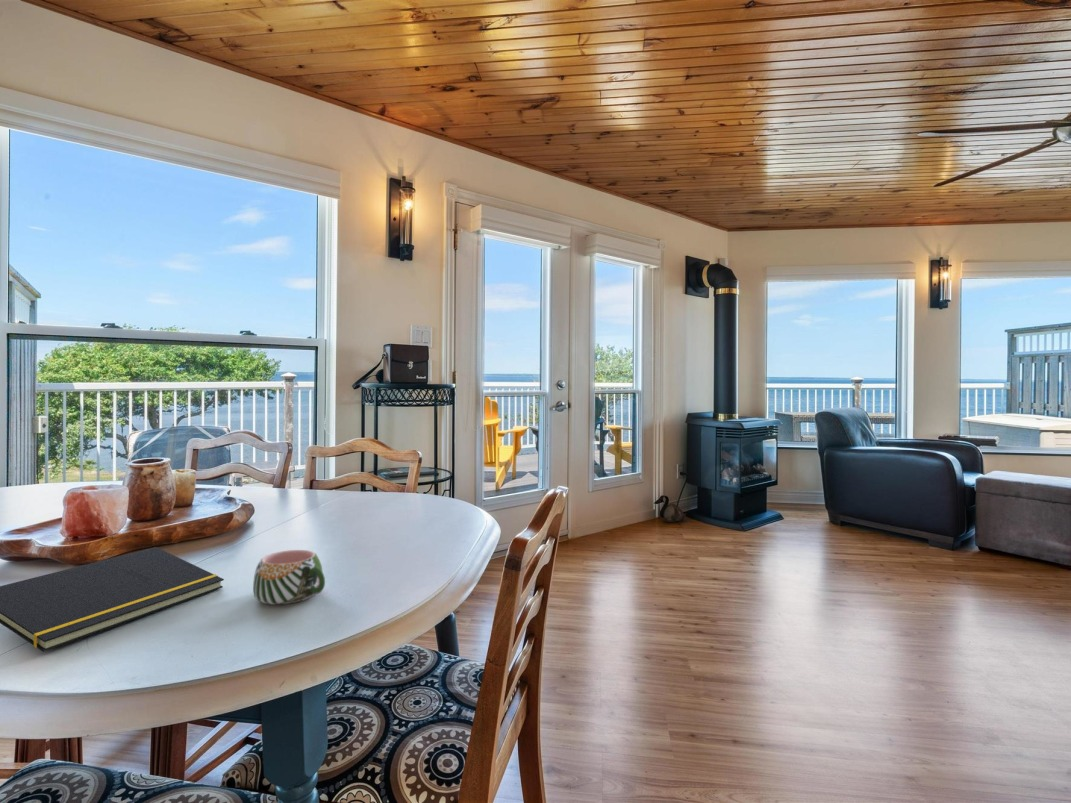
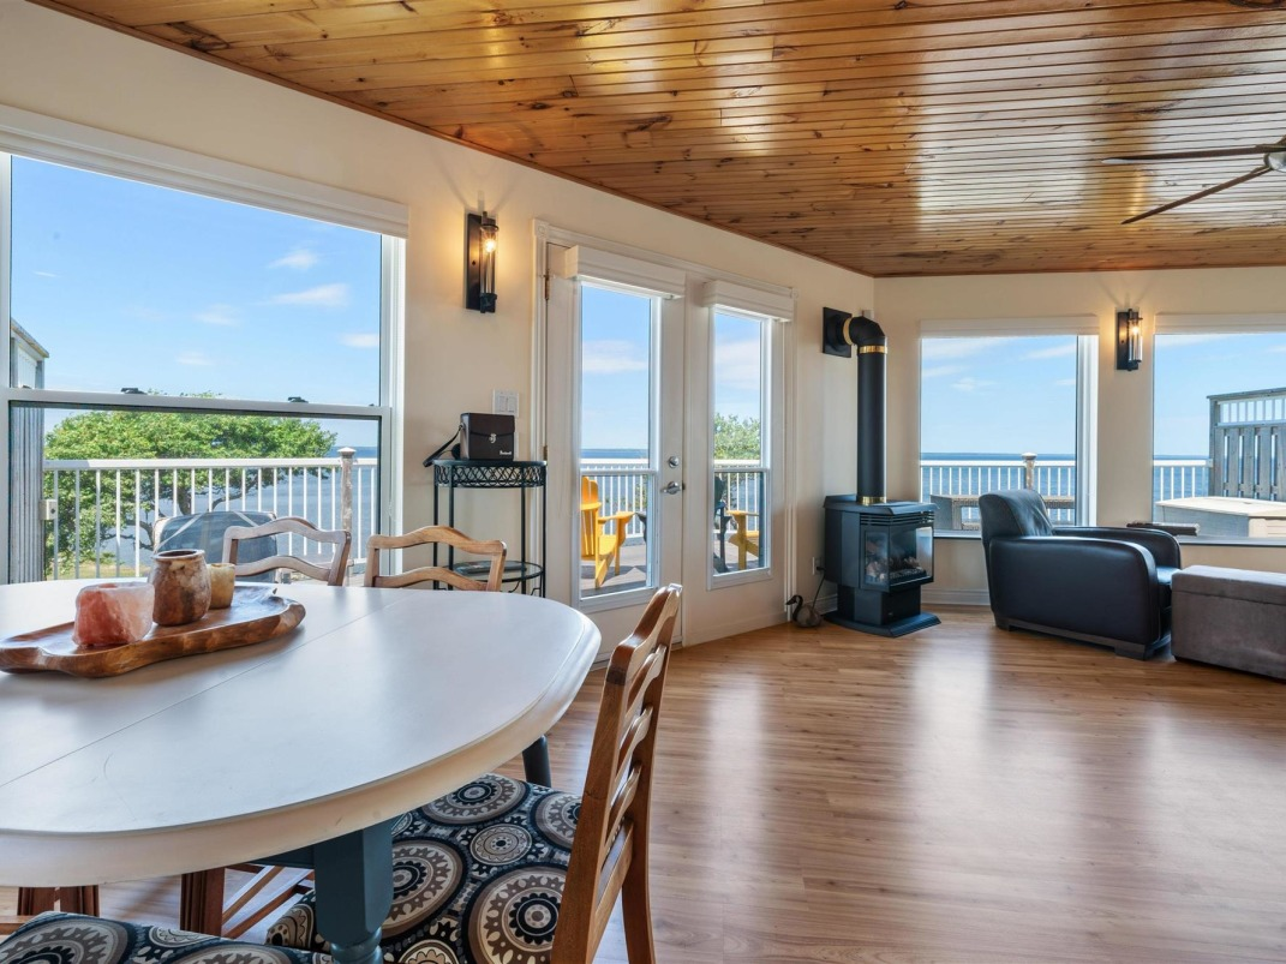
- mug (294, 577)
- notepad (109, 590)
